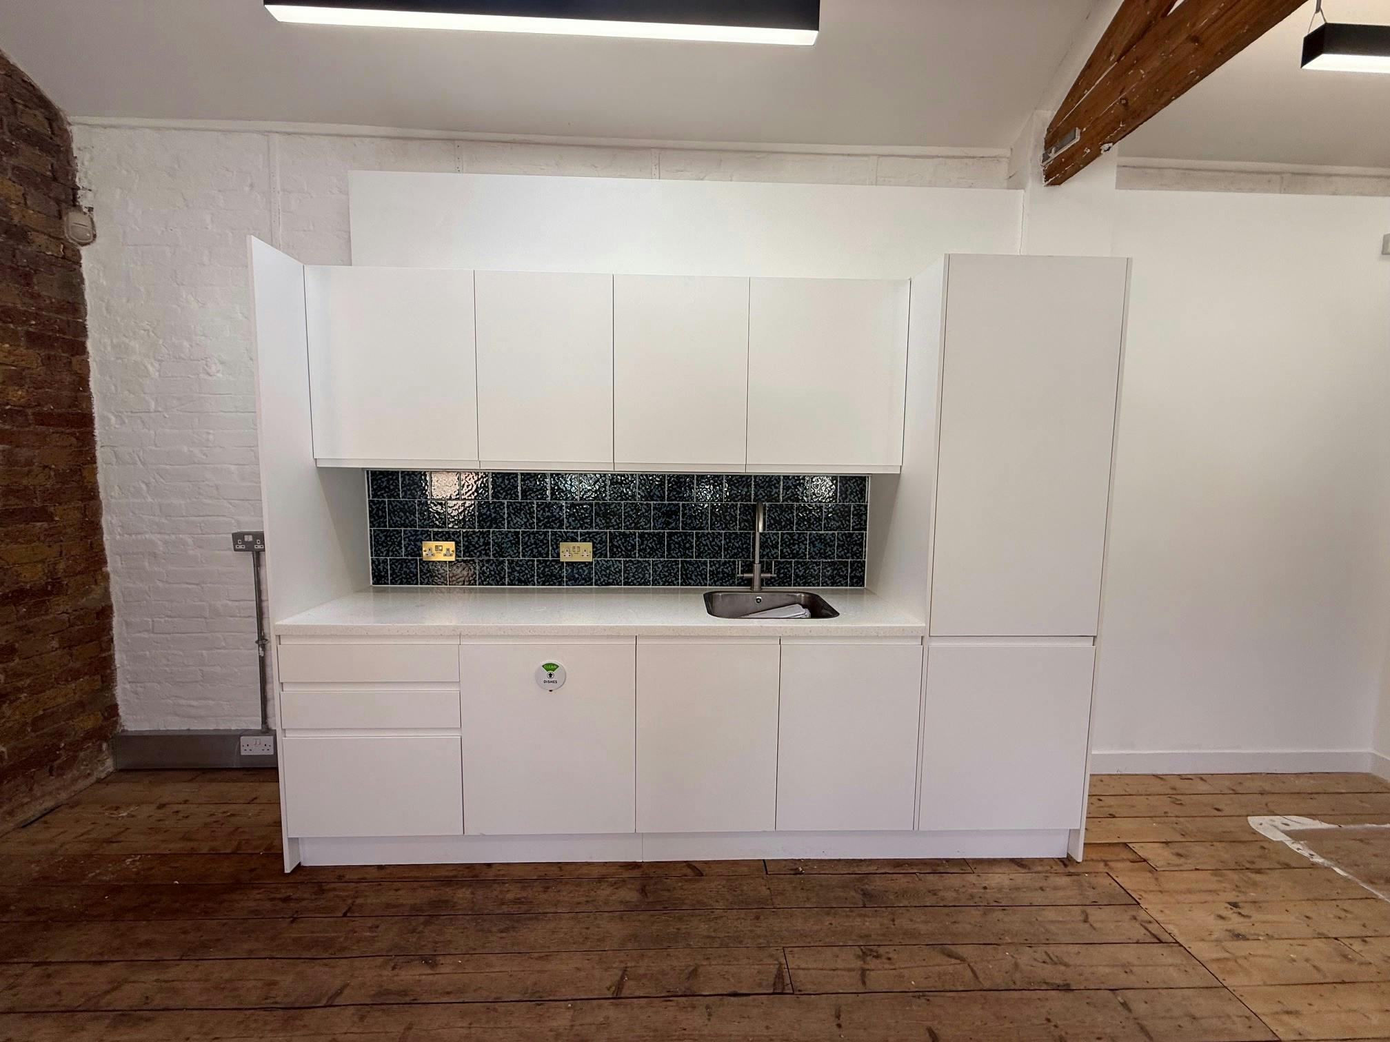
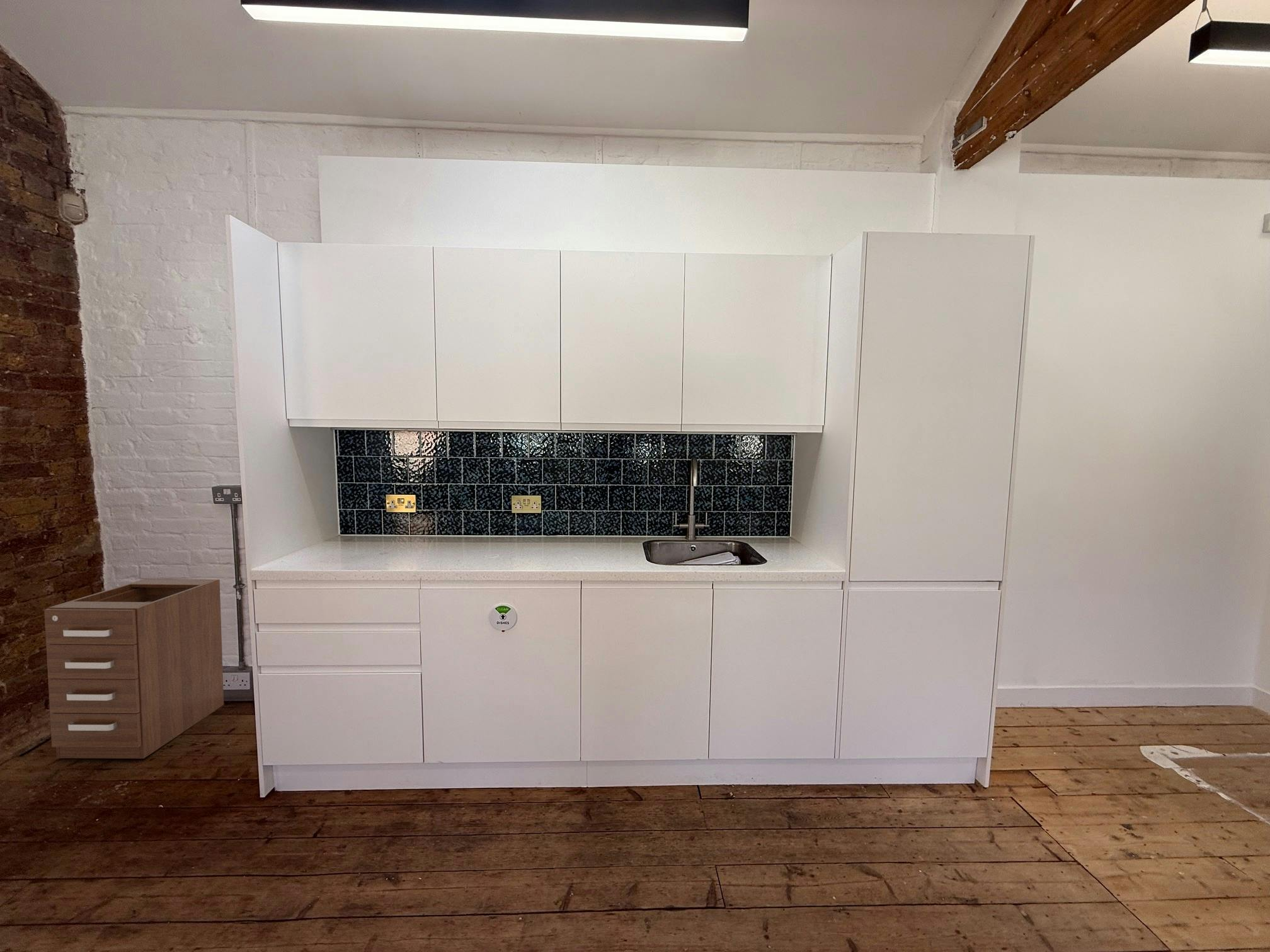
+ filing cabinet (140, 663)
